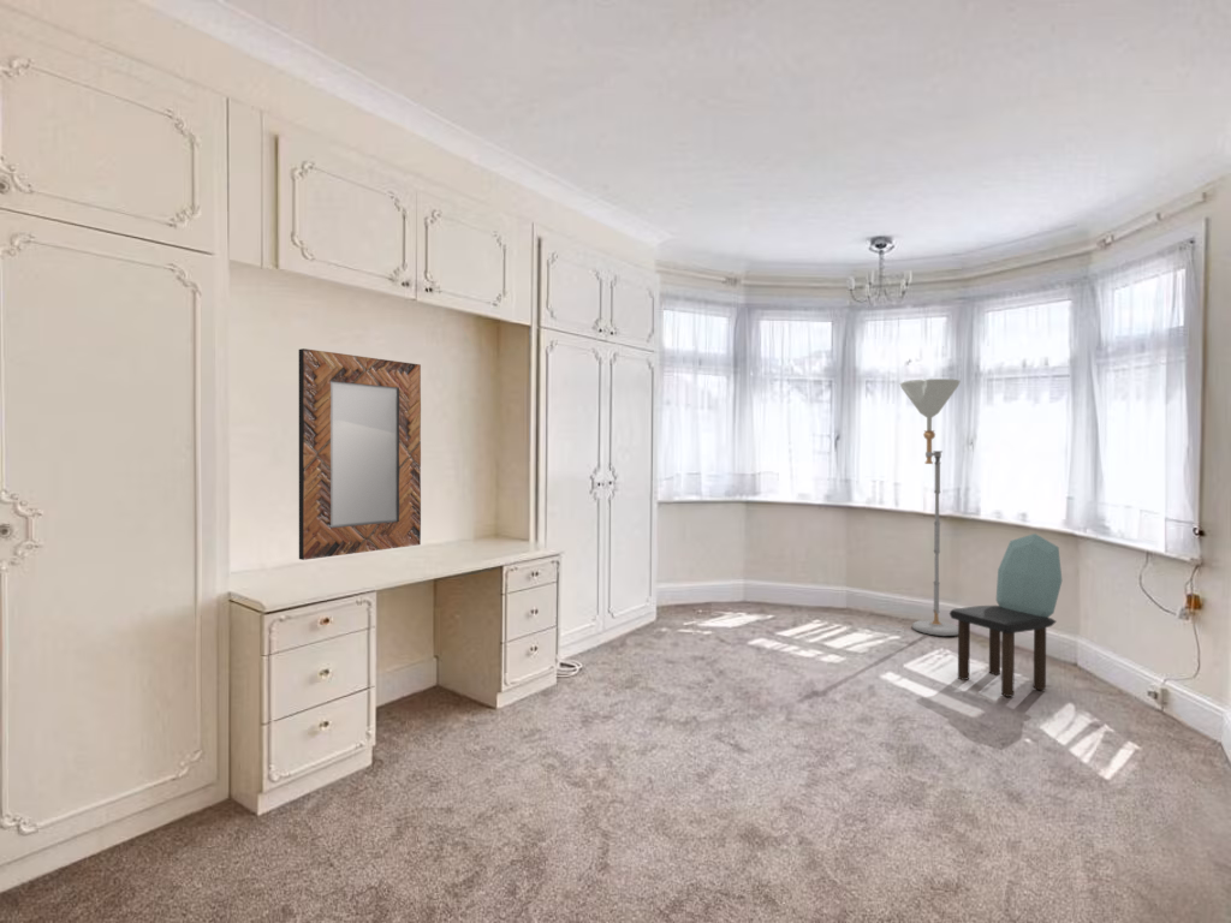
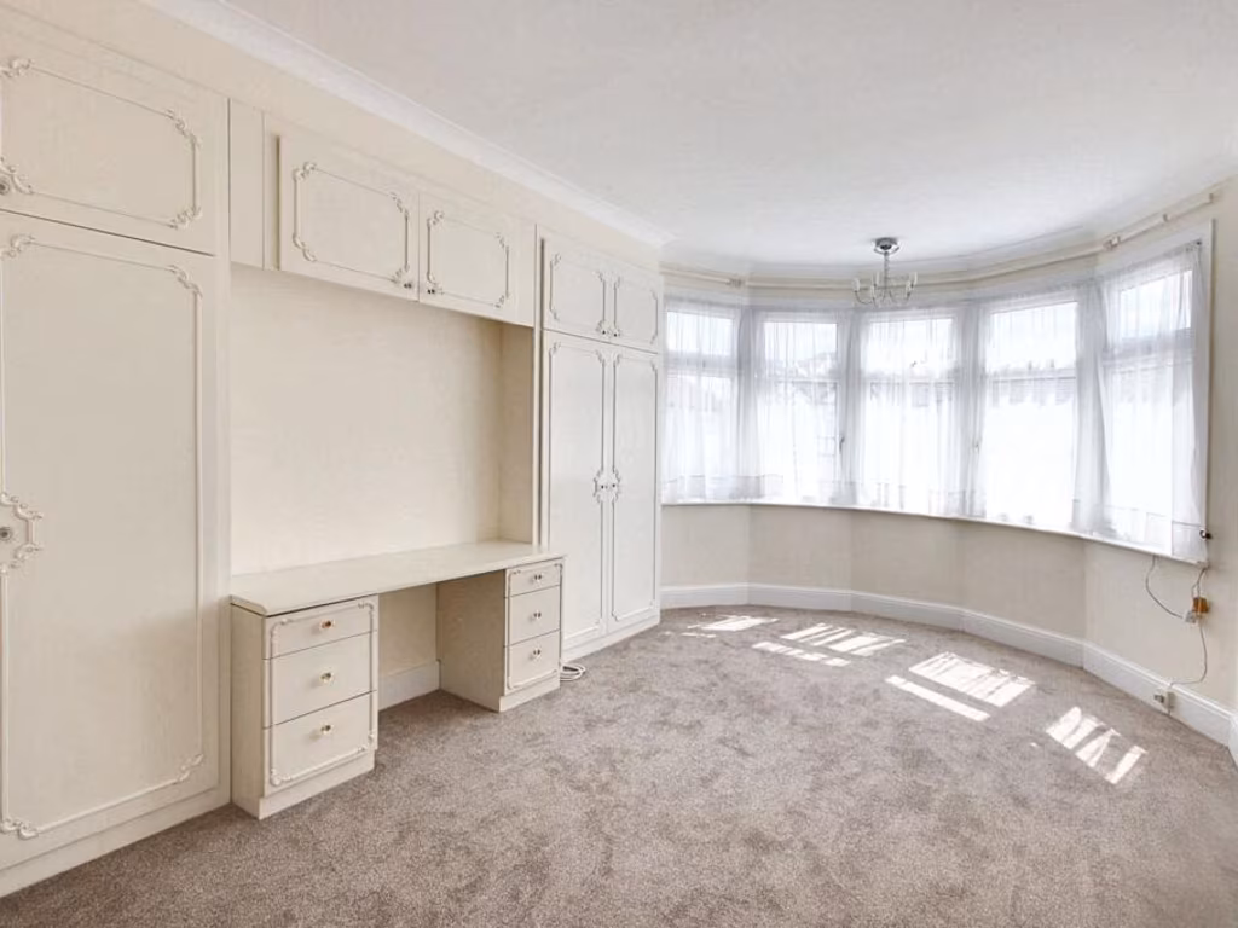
- floor lamp (935, 506)
- home mirror (364, 454)
- chair (1006, 608)
